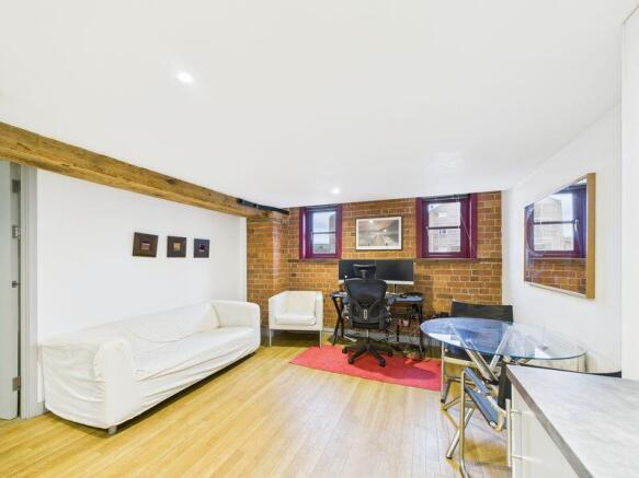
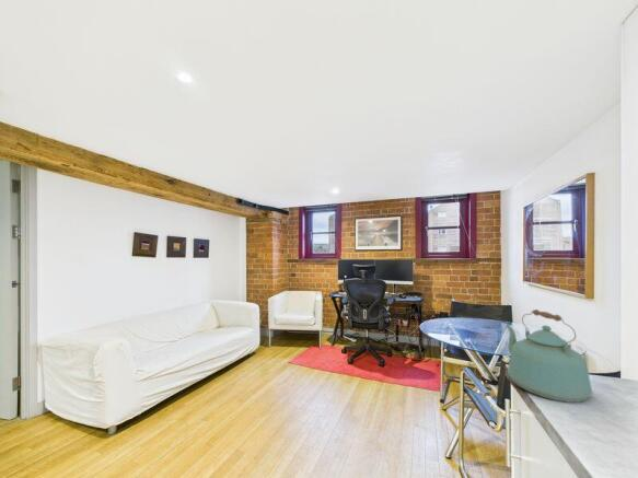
+ kettle (540, 347)
